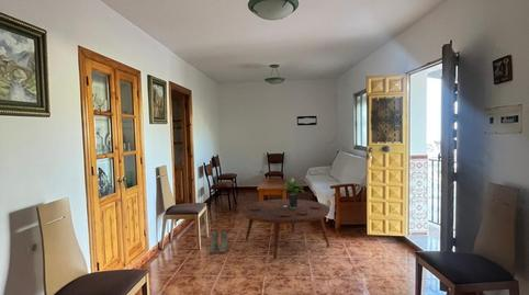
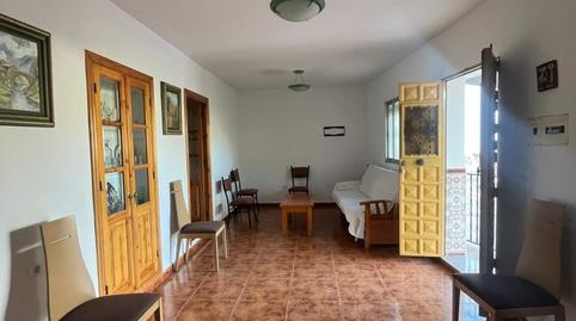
- boots (216, 240)
- coffee table (285, 223)
- potted plant (293, 193)
